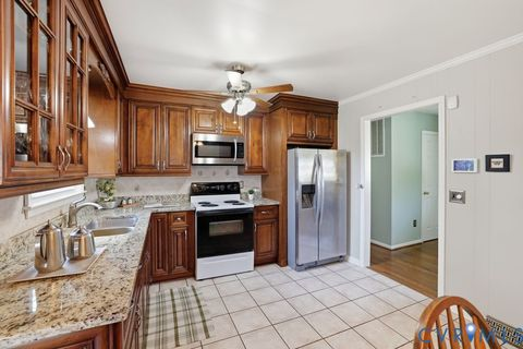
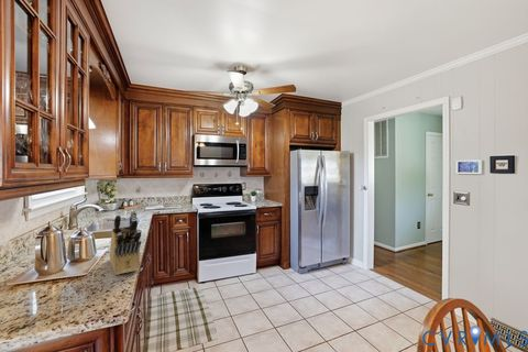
+ knife block (124, 239)
